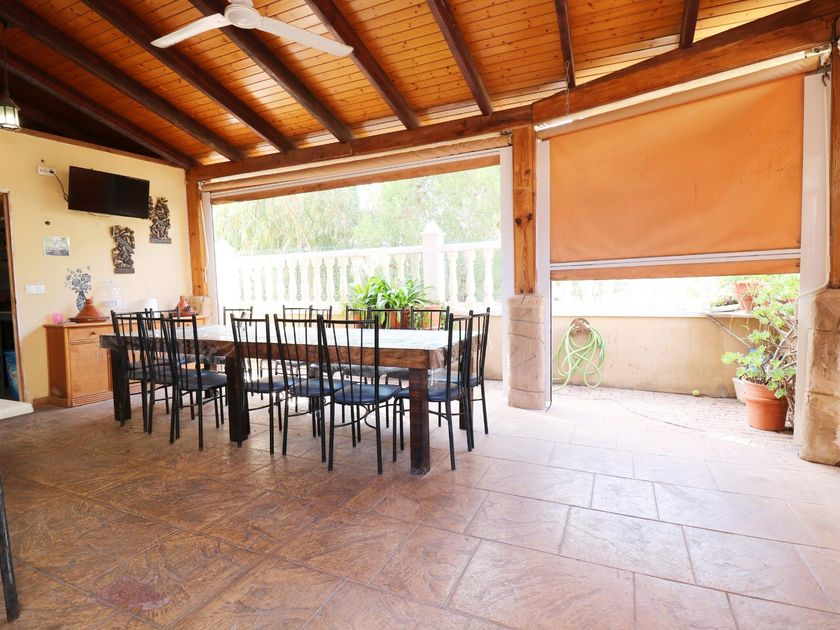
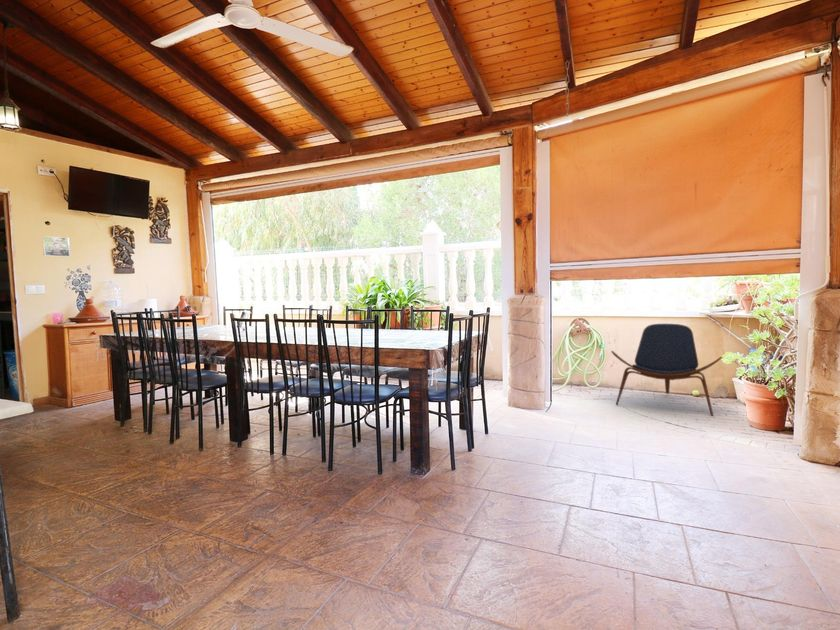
+ lounge chair (665, 364)
